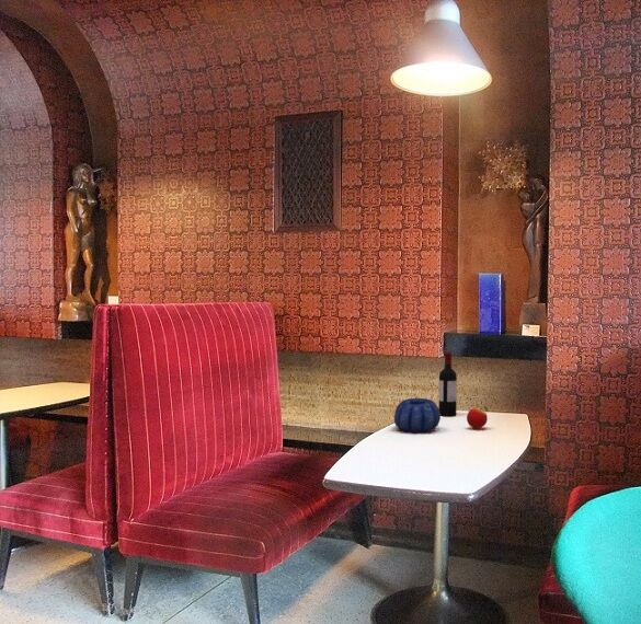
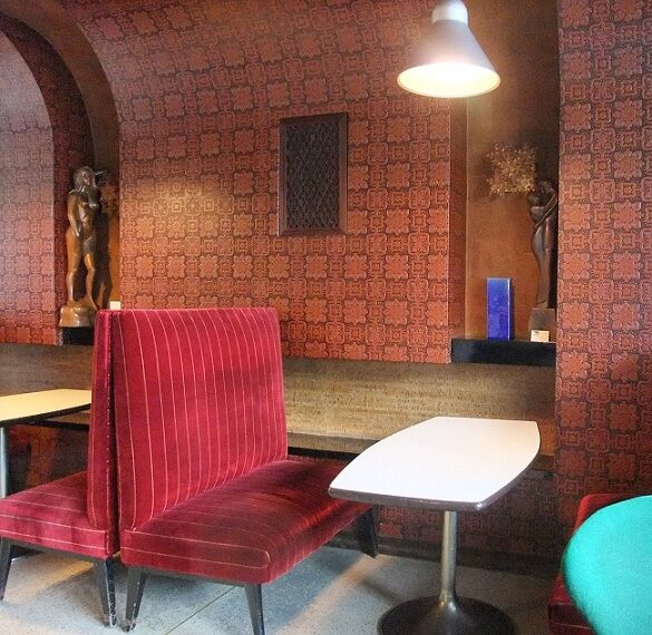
- apple (477, 417)
- decorative bowl (416, 414)
- wine bottle (447, 383)
